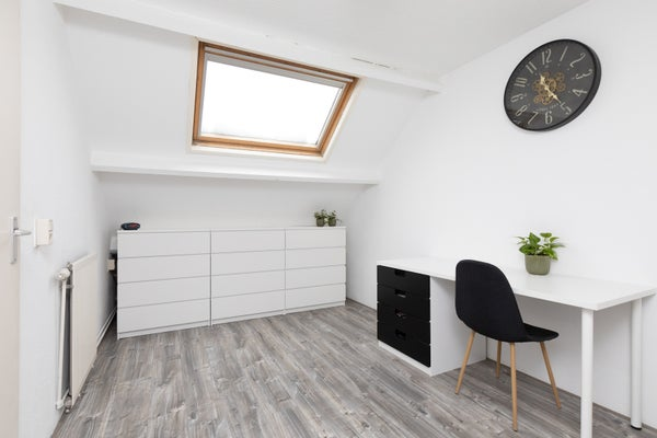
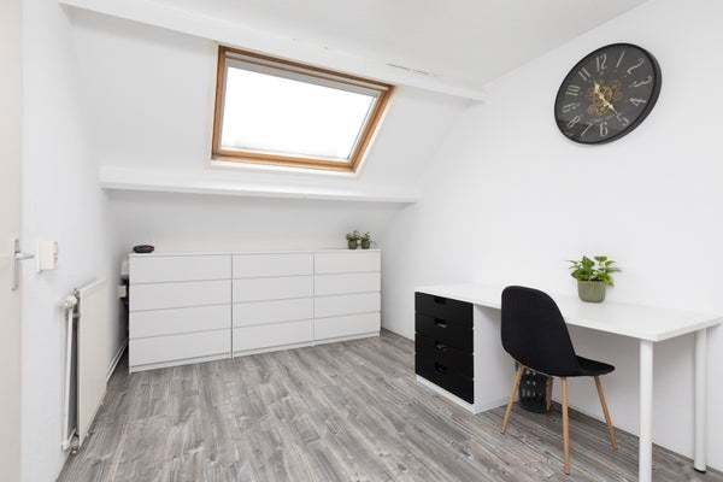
+ wastebasket (534, 384)
